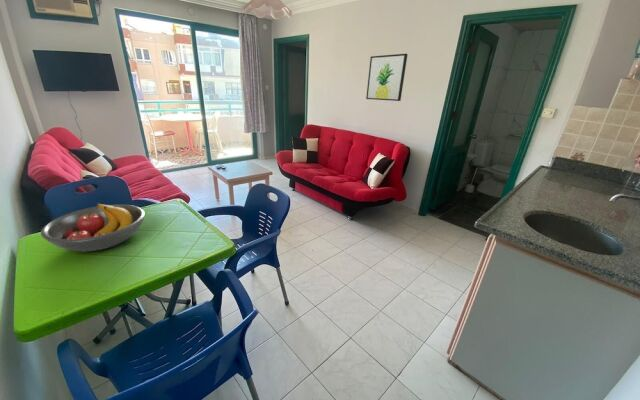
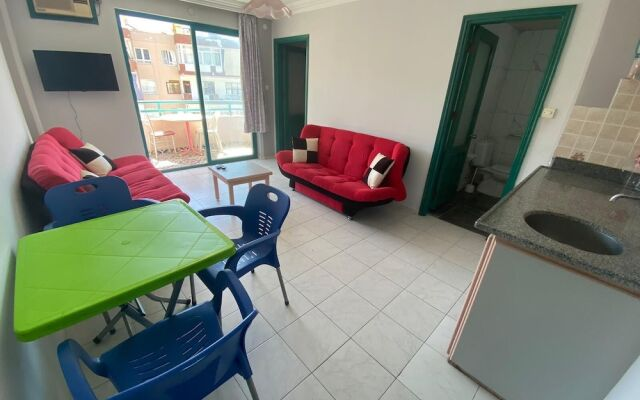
- wall art (385, 78)
- fruit bowl (99, 227)
